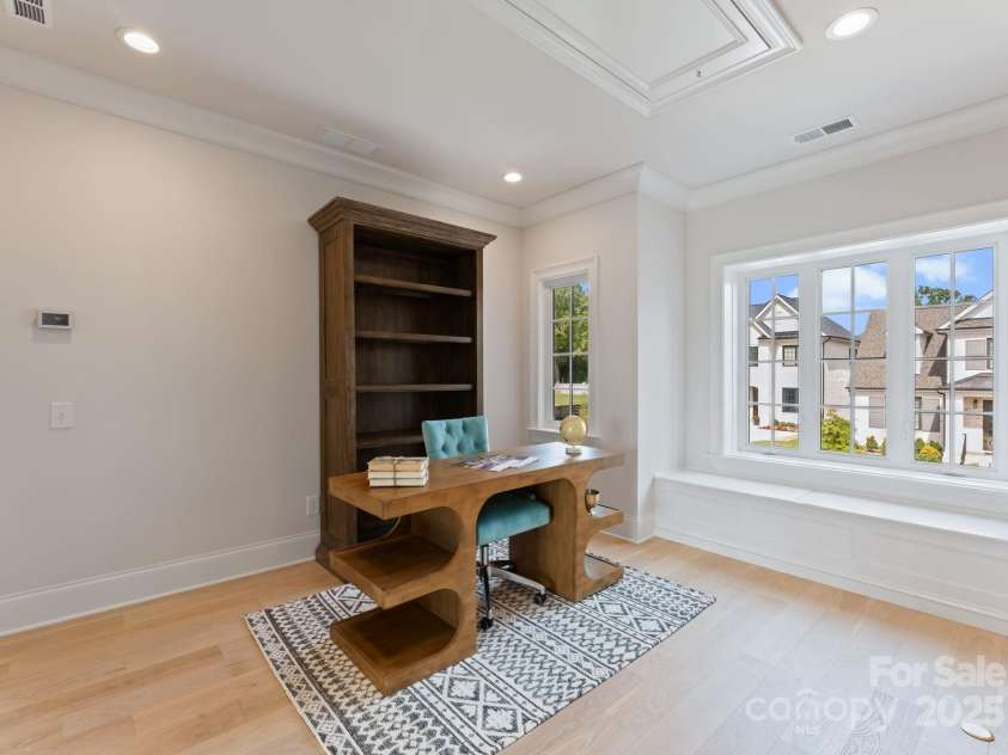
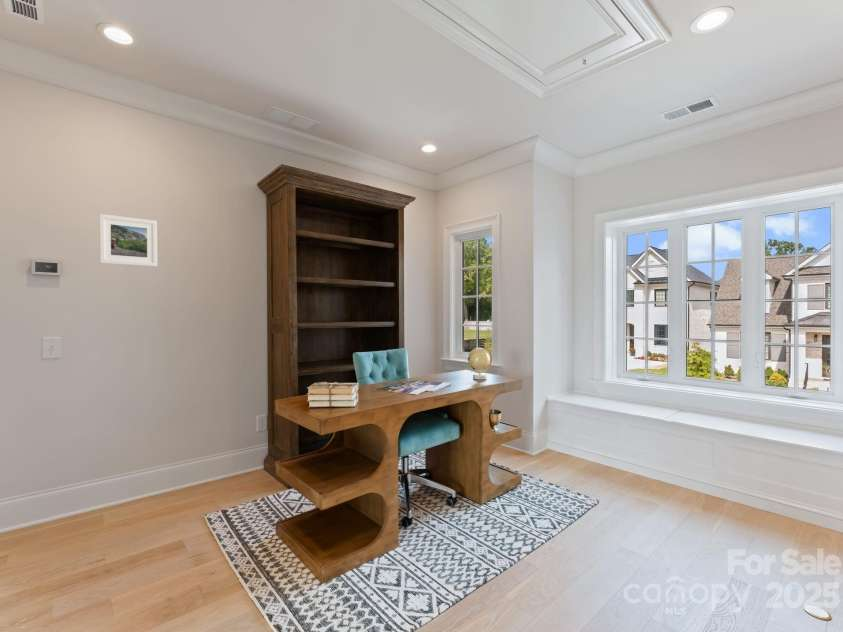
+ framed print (129, 241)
